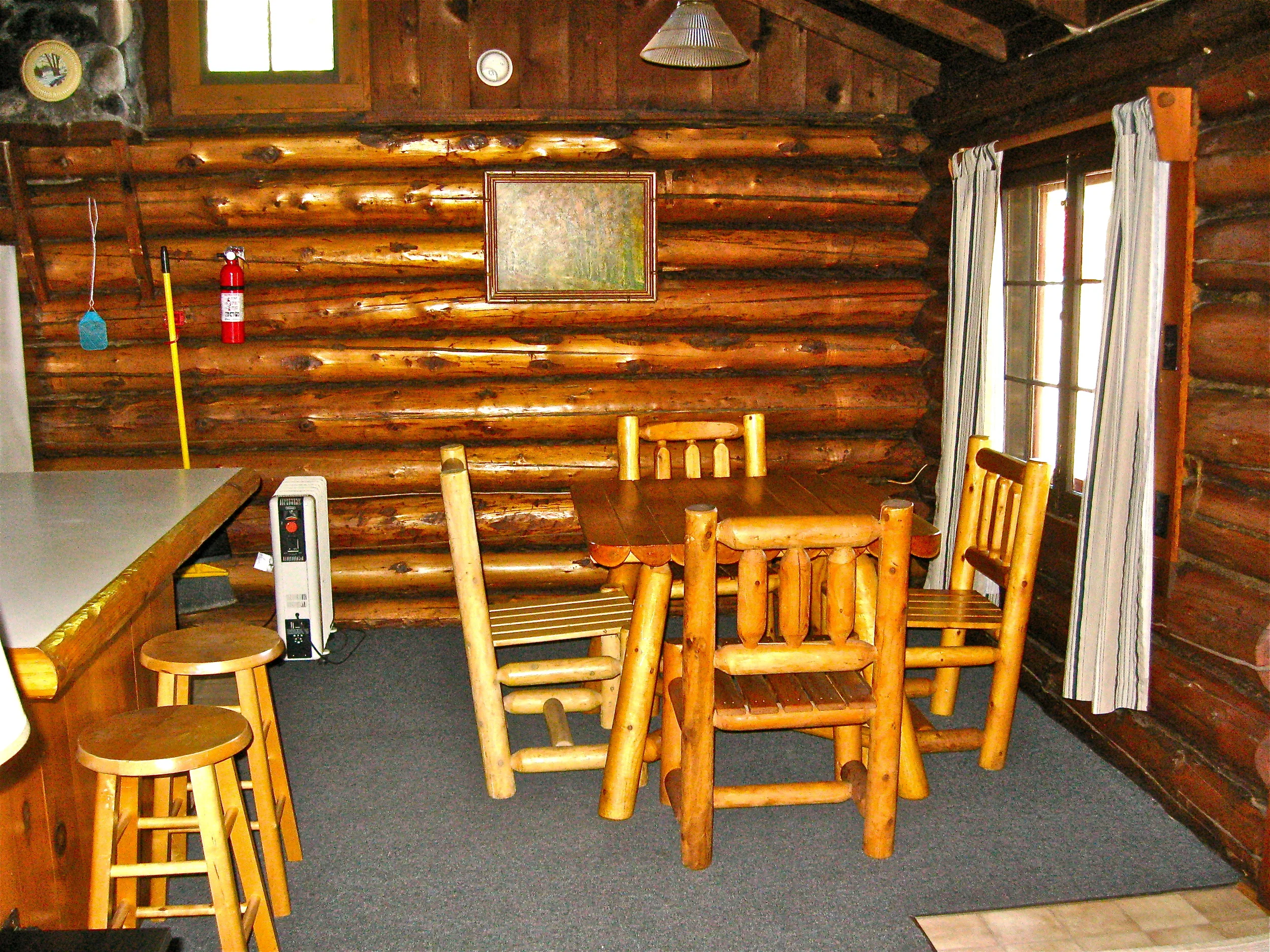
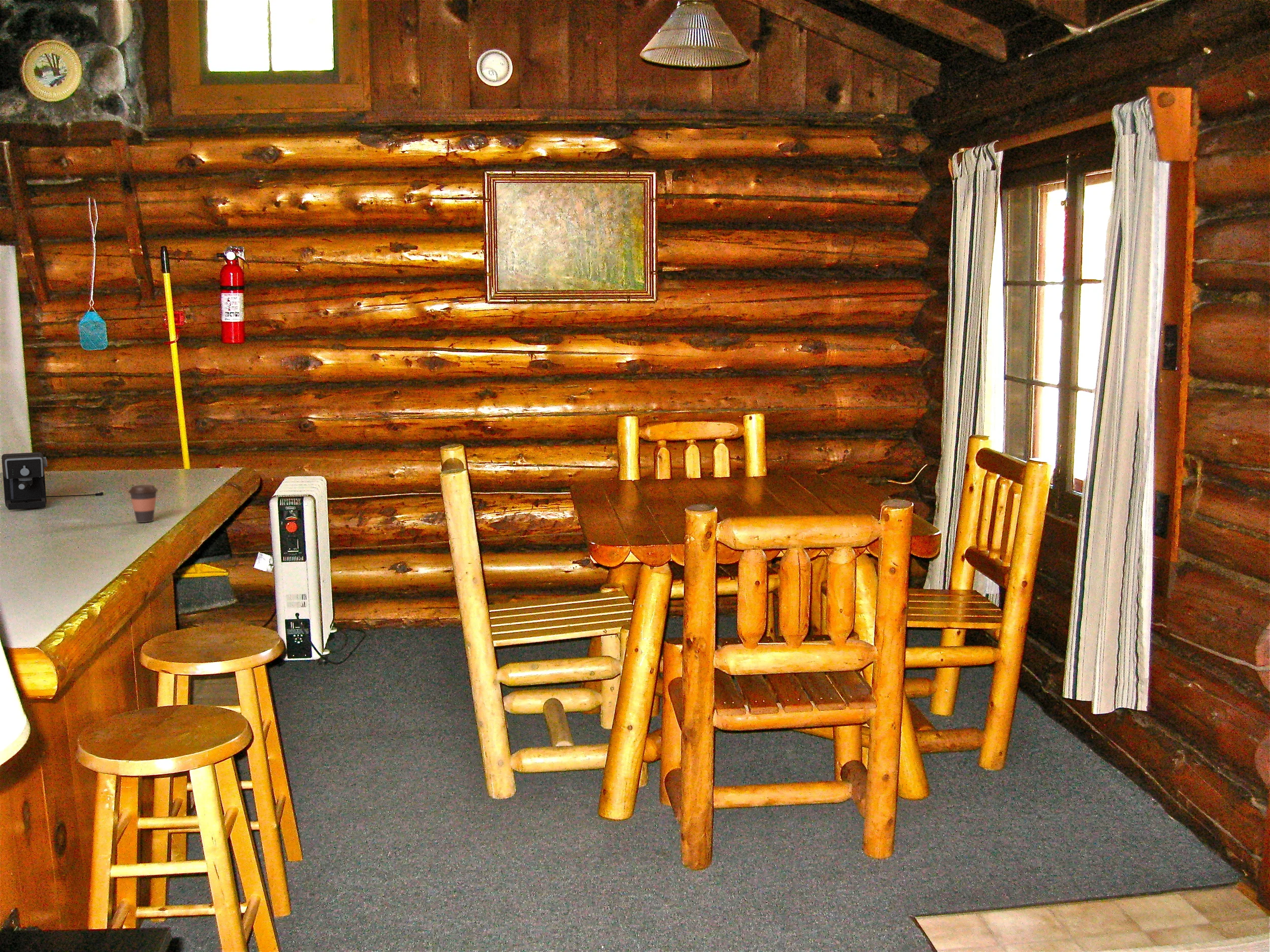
+ coffee maker (45, 480)
+ coffee cup (144, 504)
